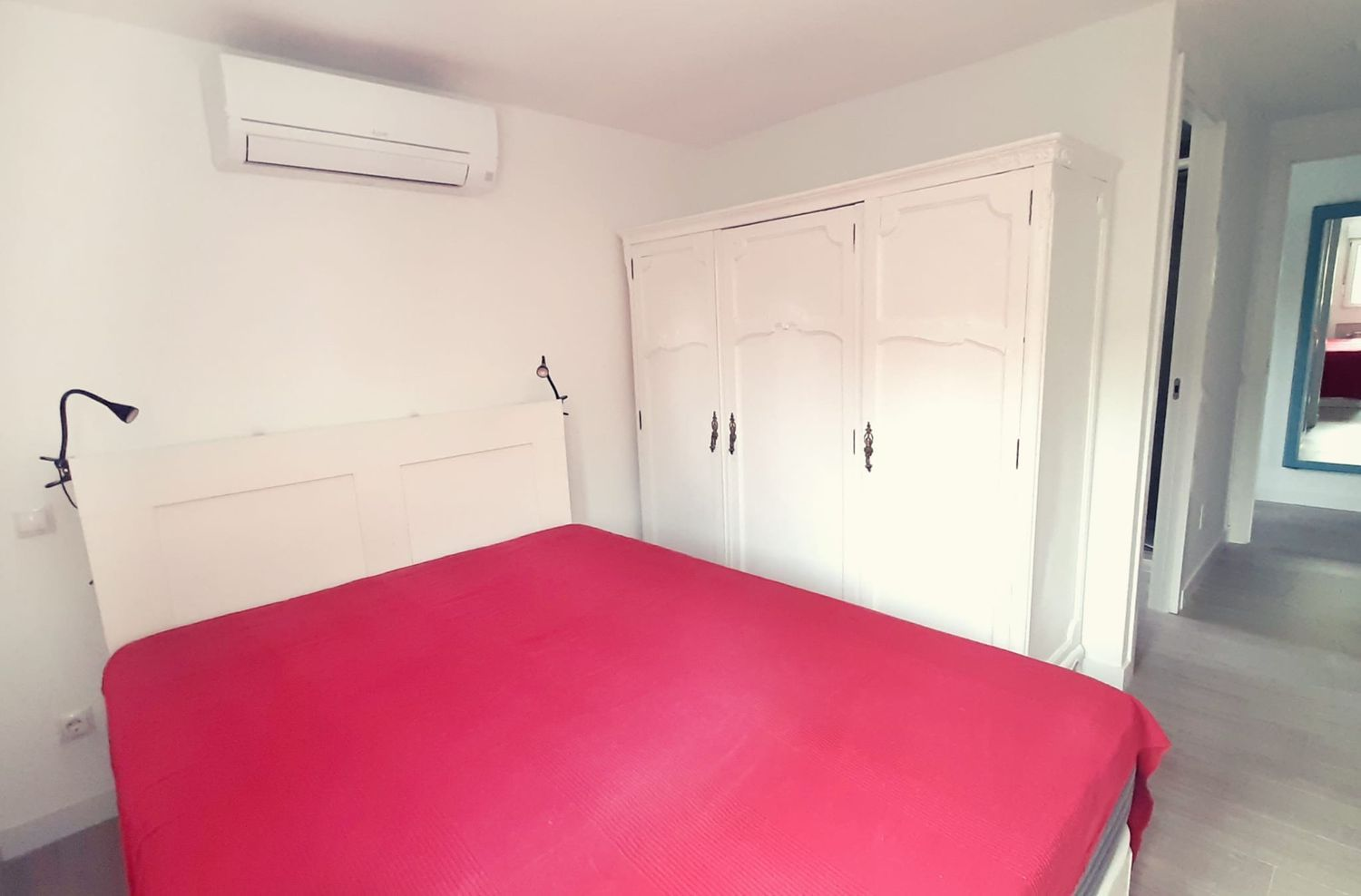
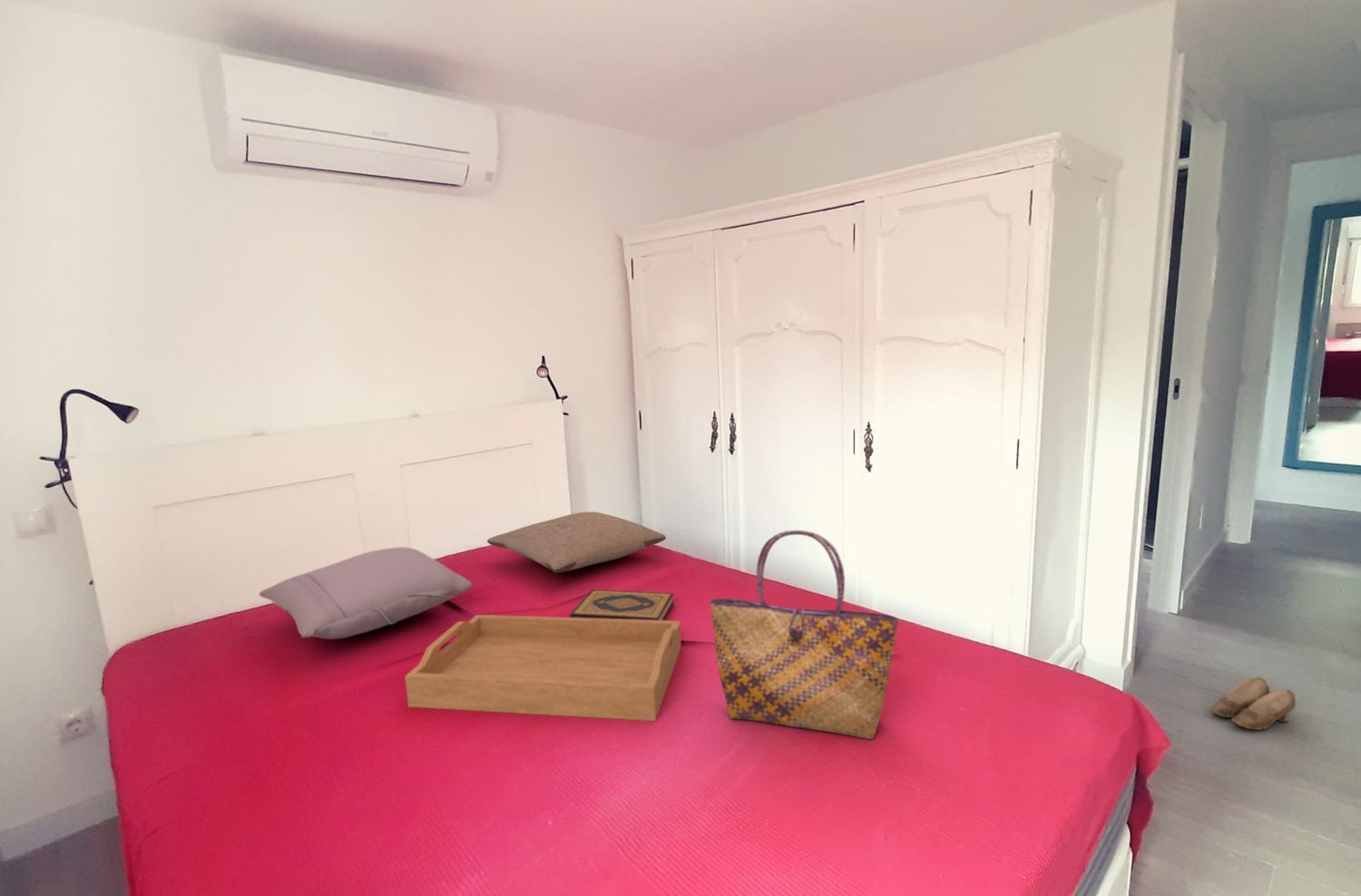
+ serving tray (553, 656)
+ pillow (366, 590)
+ hardback book (623, 608)
+ pillow (576, 541)
+ tote bag (800, 625)
+ slippers (1251, 702)
